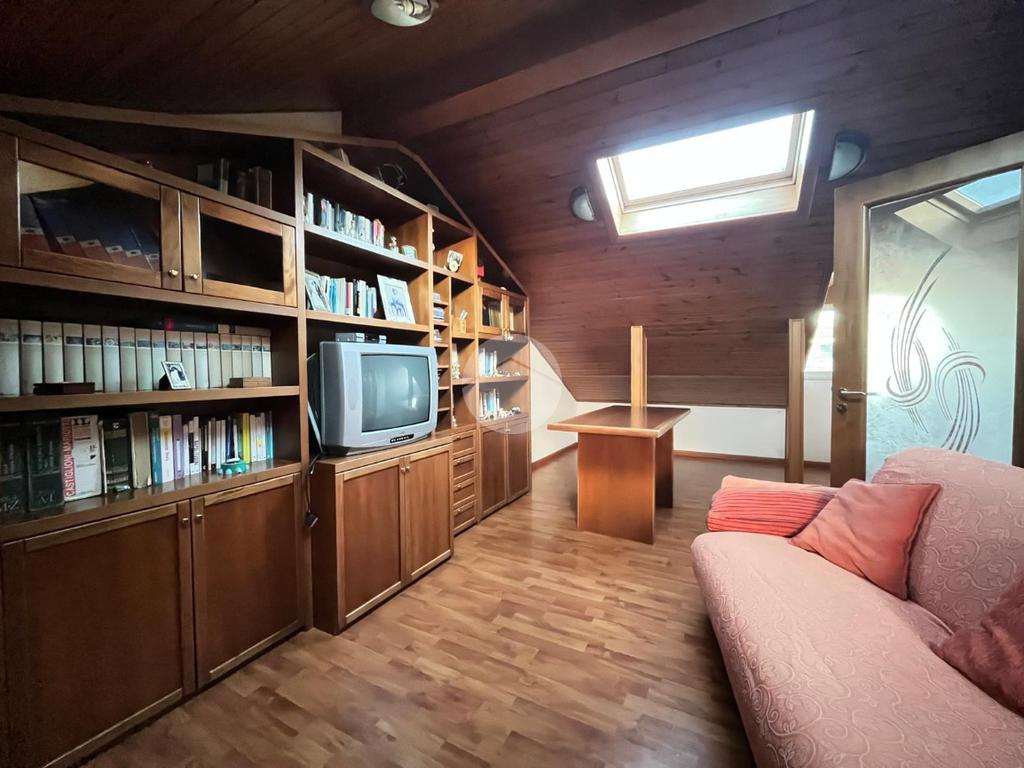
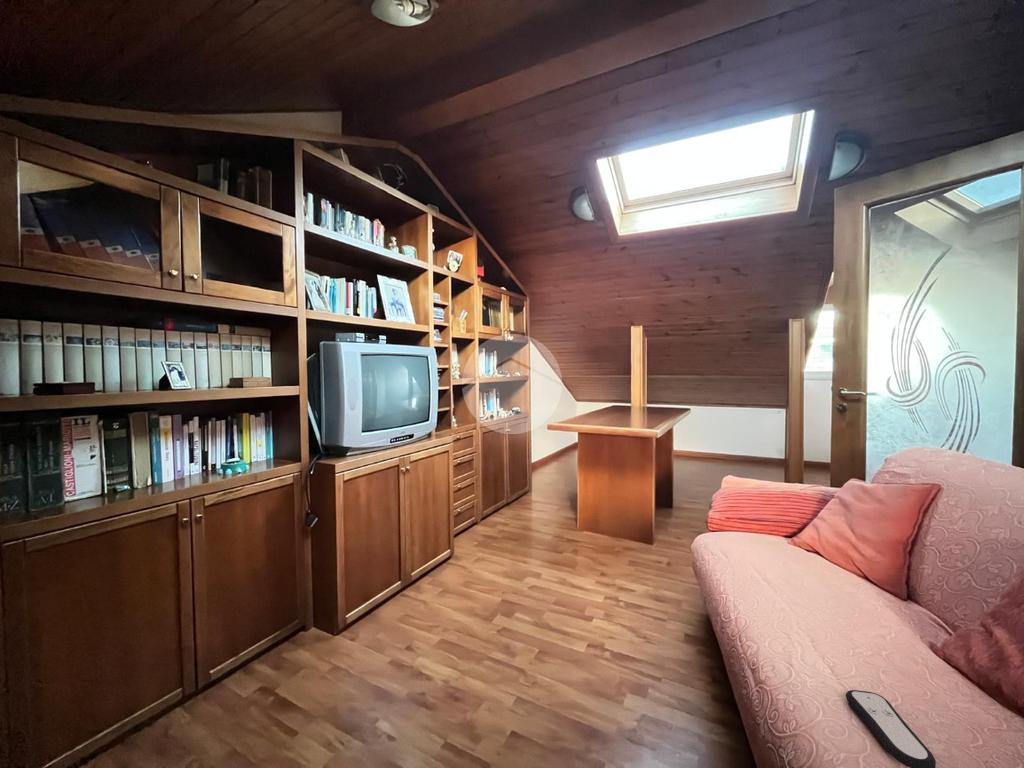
+ remote control (888, 726)
